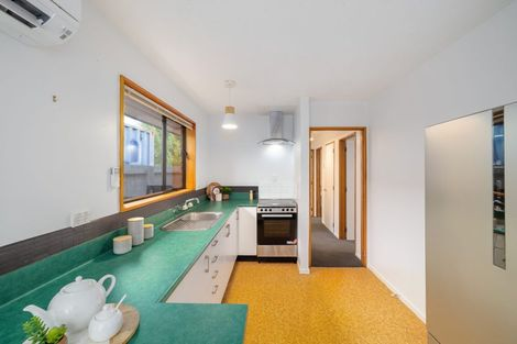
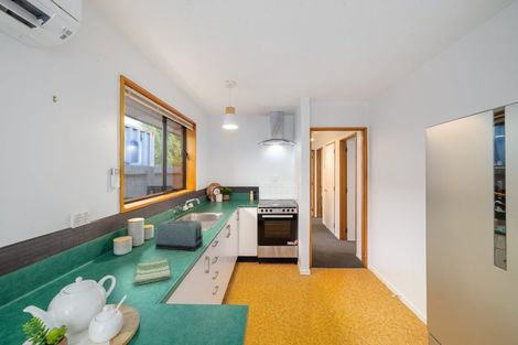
+ toaster (180, 234)
+ dish towel (152, 270)
